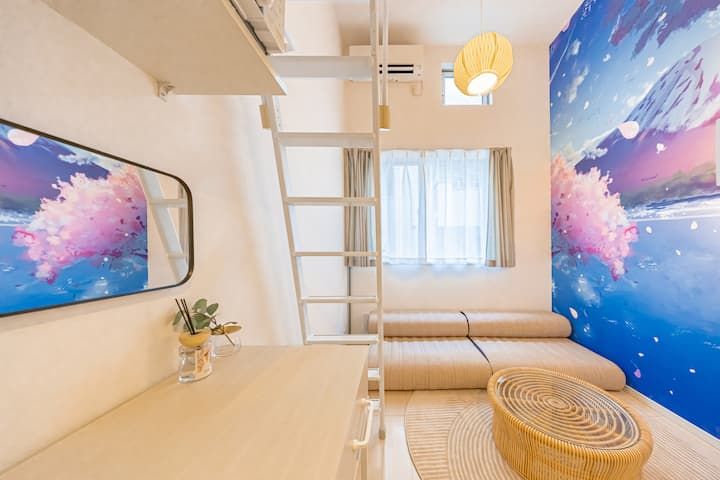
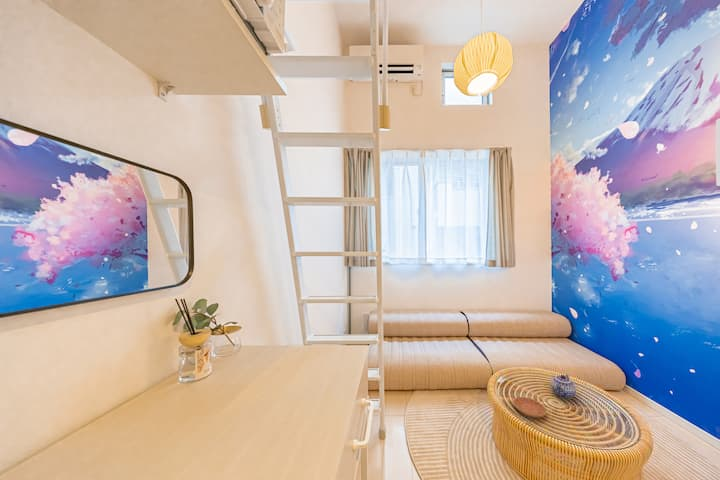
+ teapot (563, 384)
+ saucer (529, 407)
